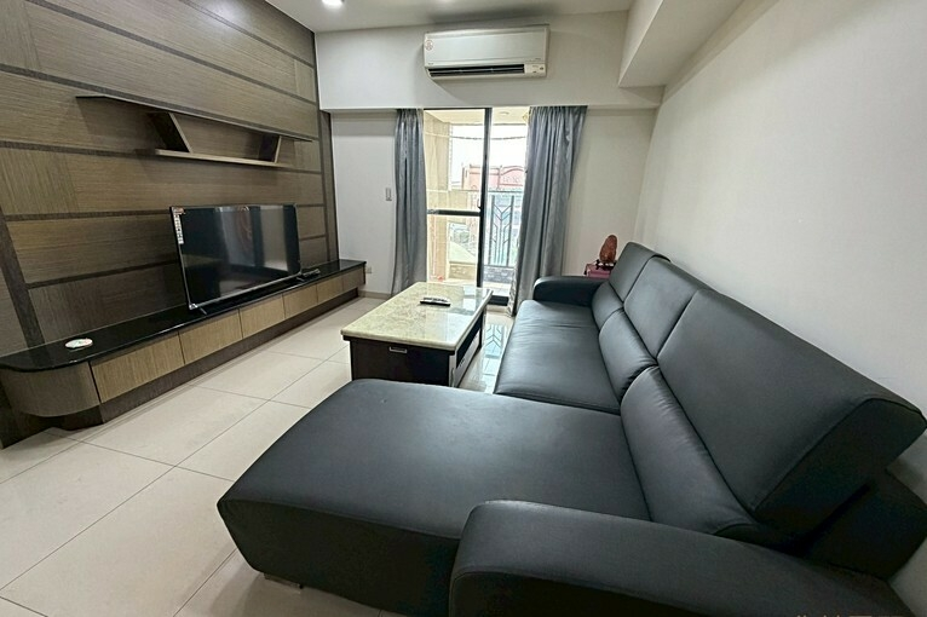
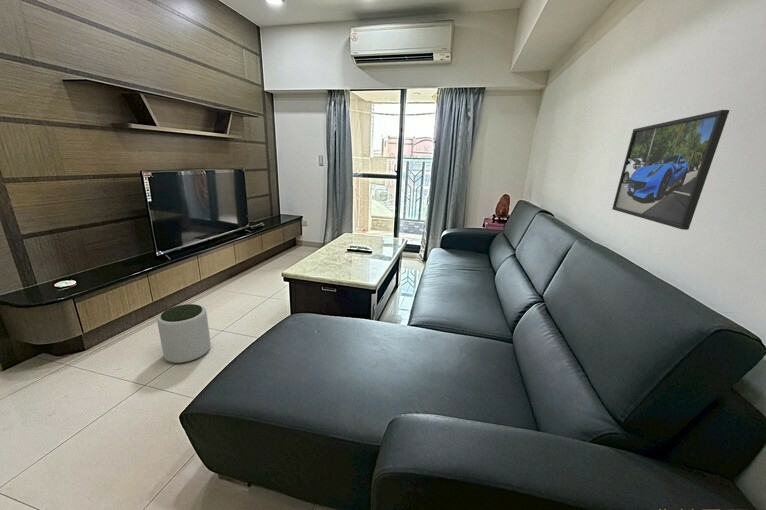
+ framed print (656, 171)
+ plant pot (185, 332)
